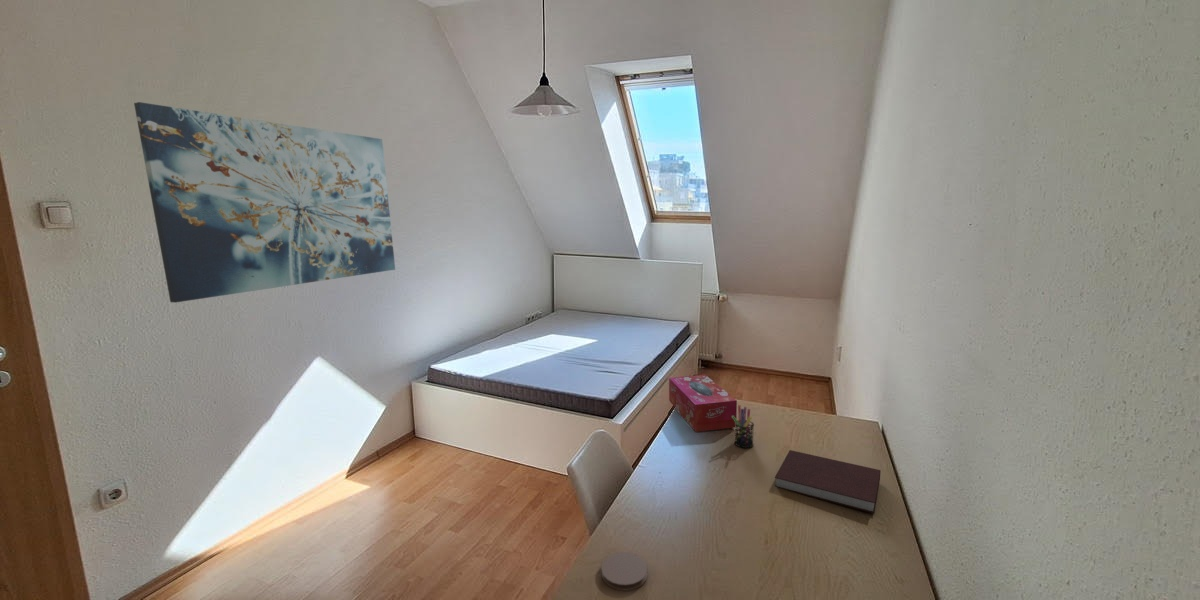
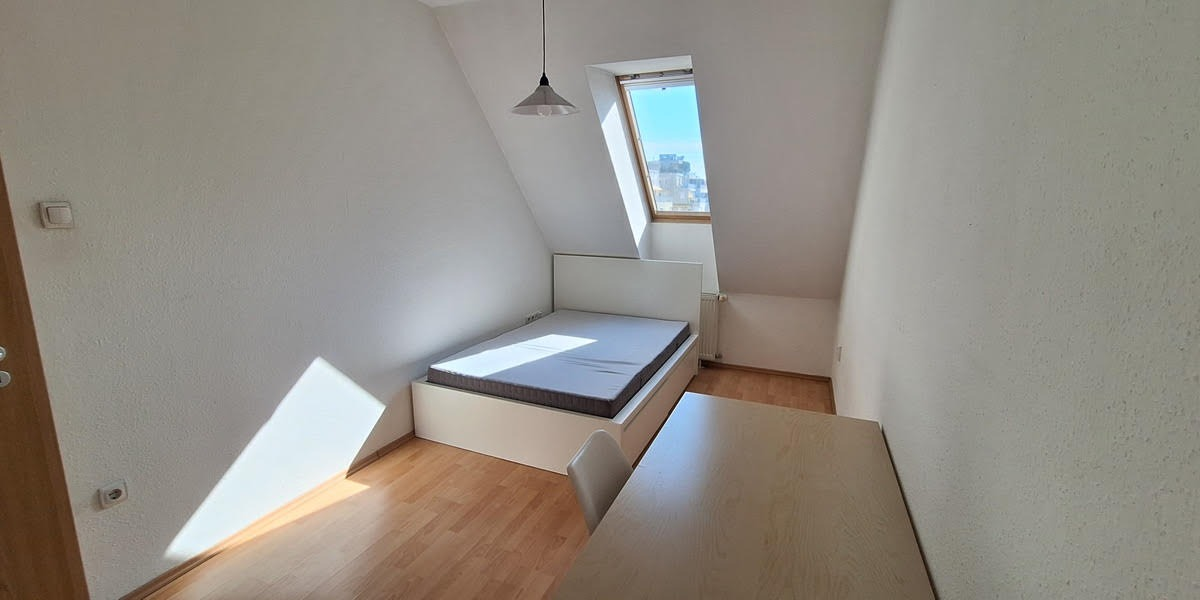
- wall art (295, 205)
- tissue box (700, 400)
- coaster (624, 570)
- notebook (827, 478)
- pen holder (741, 426)
